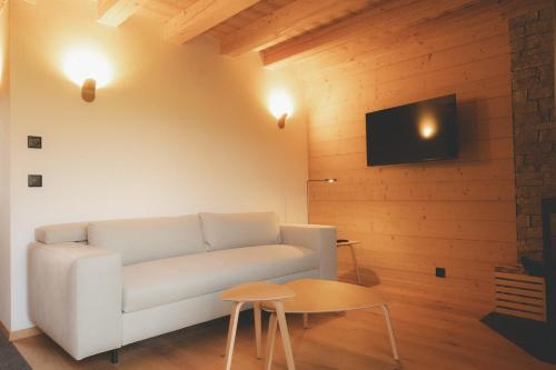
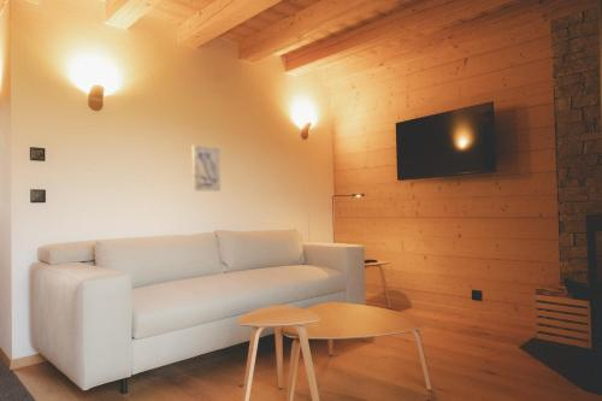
+ wall art (206, 169)
